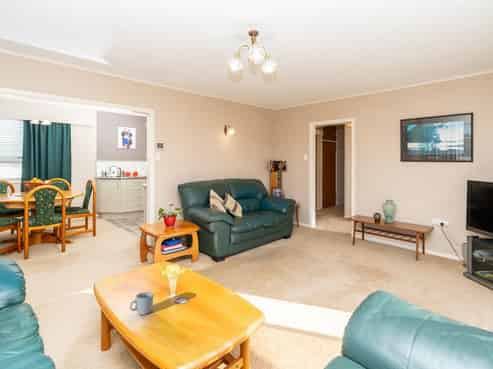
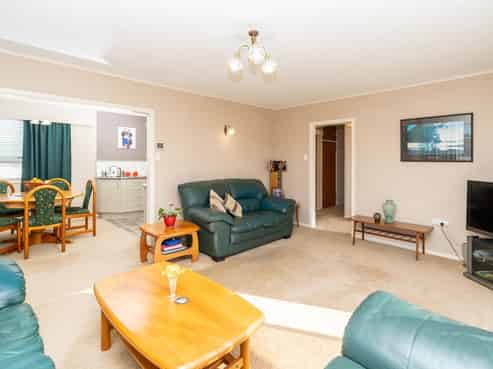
- mug (141, 304)
